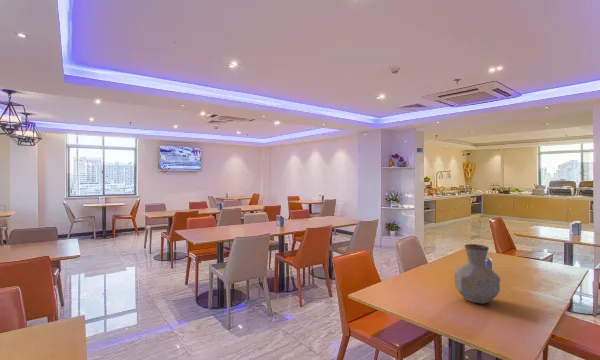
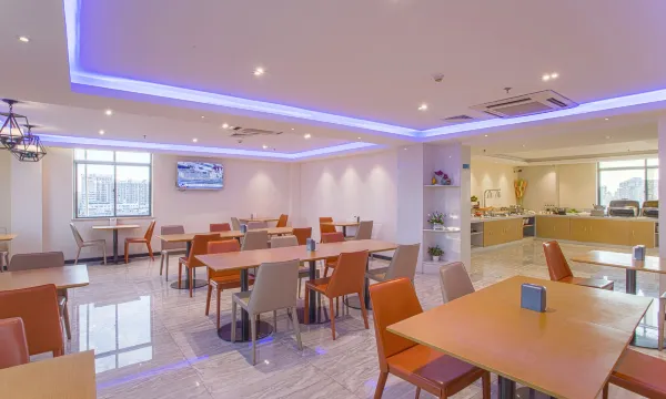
- vase (476, 273)
